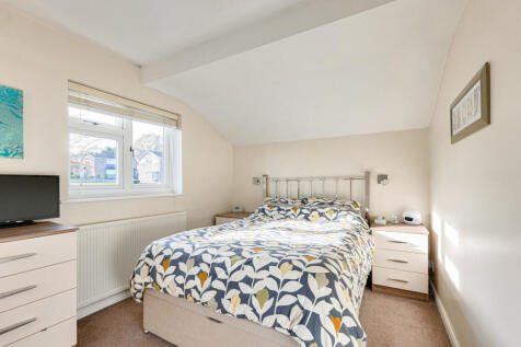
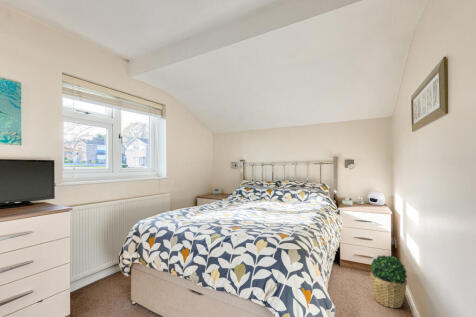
+ potted plant (388, 278)
